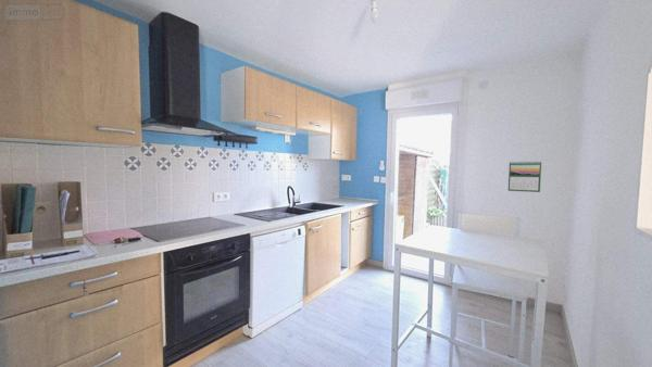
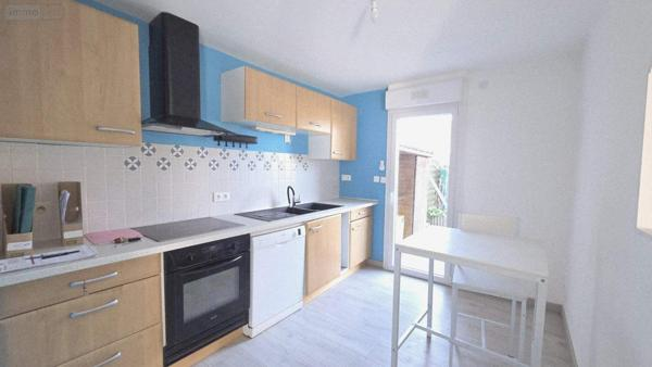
- calendar (524, 176)
